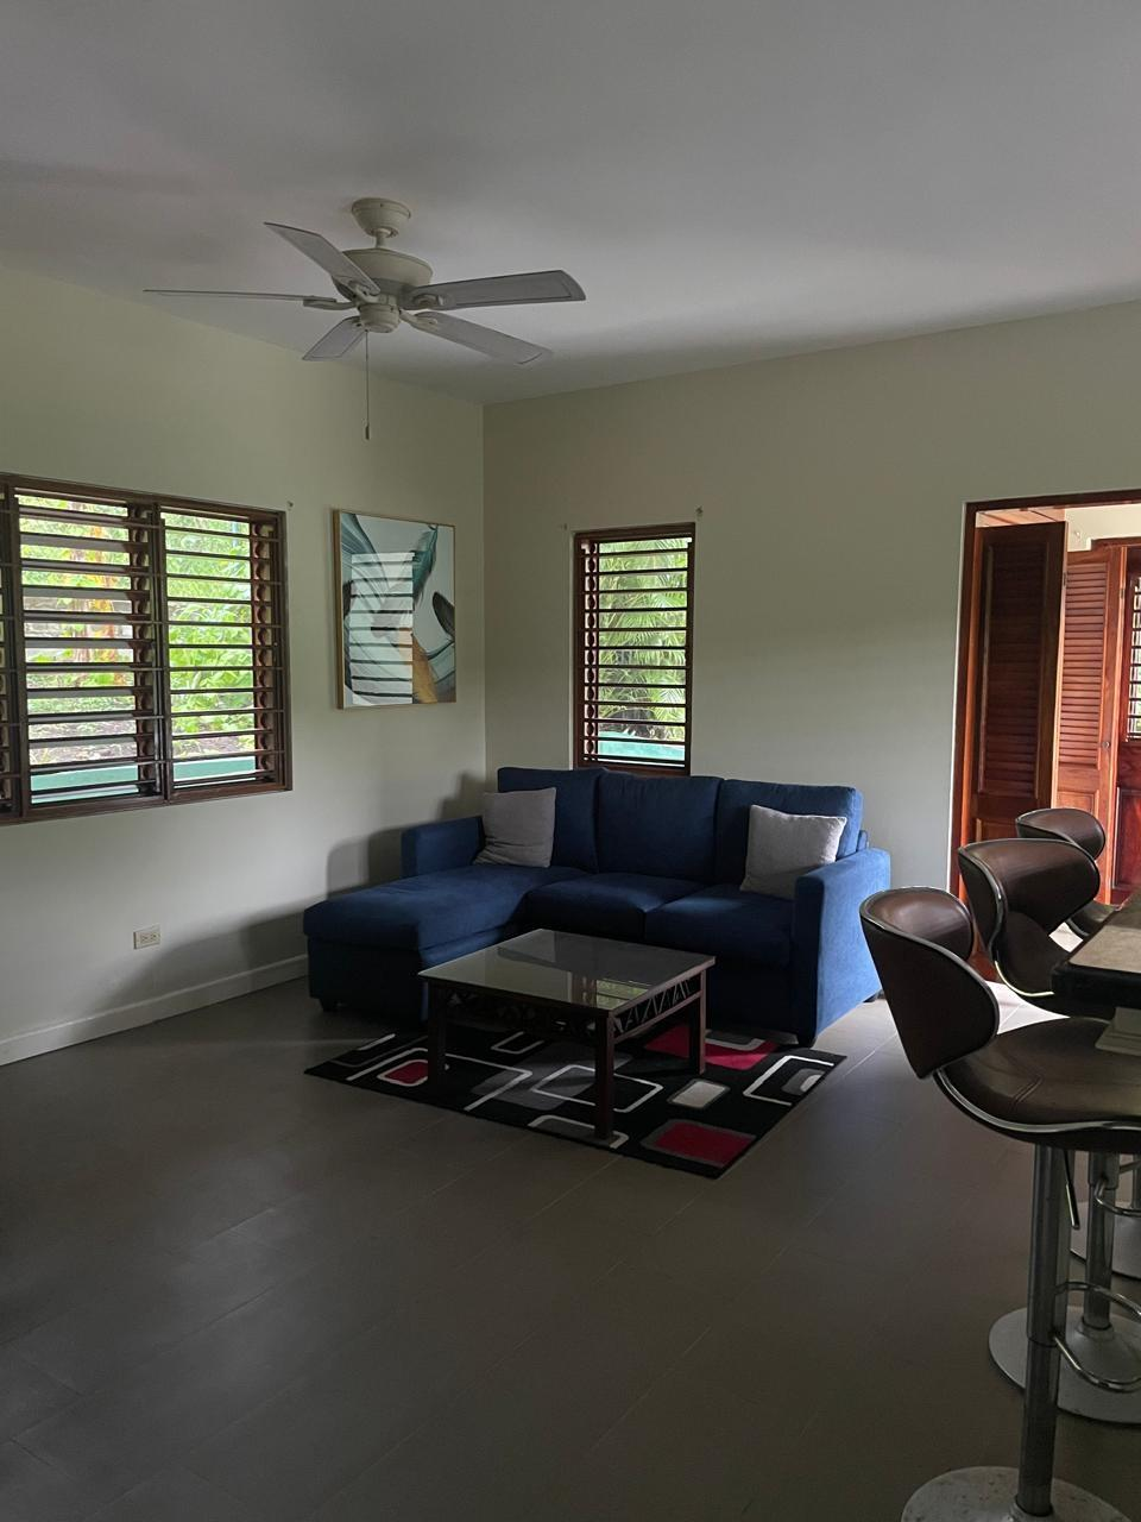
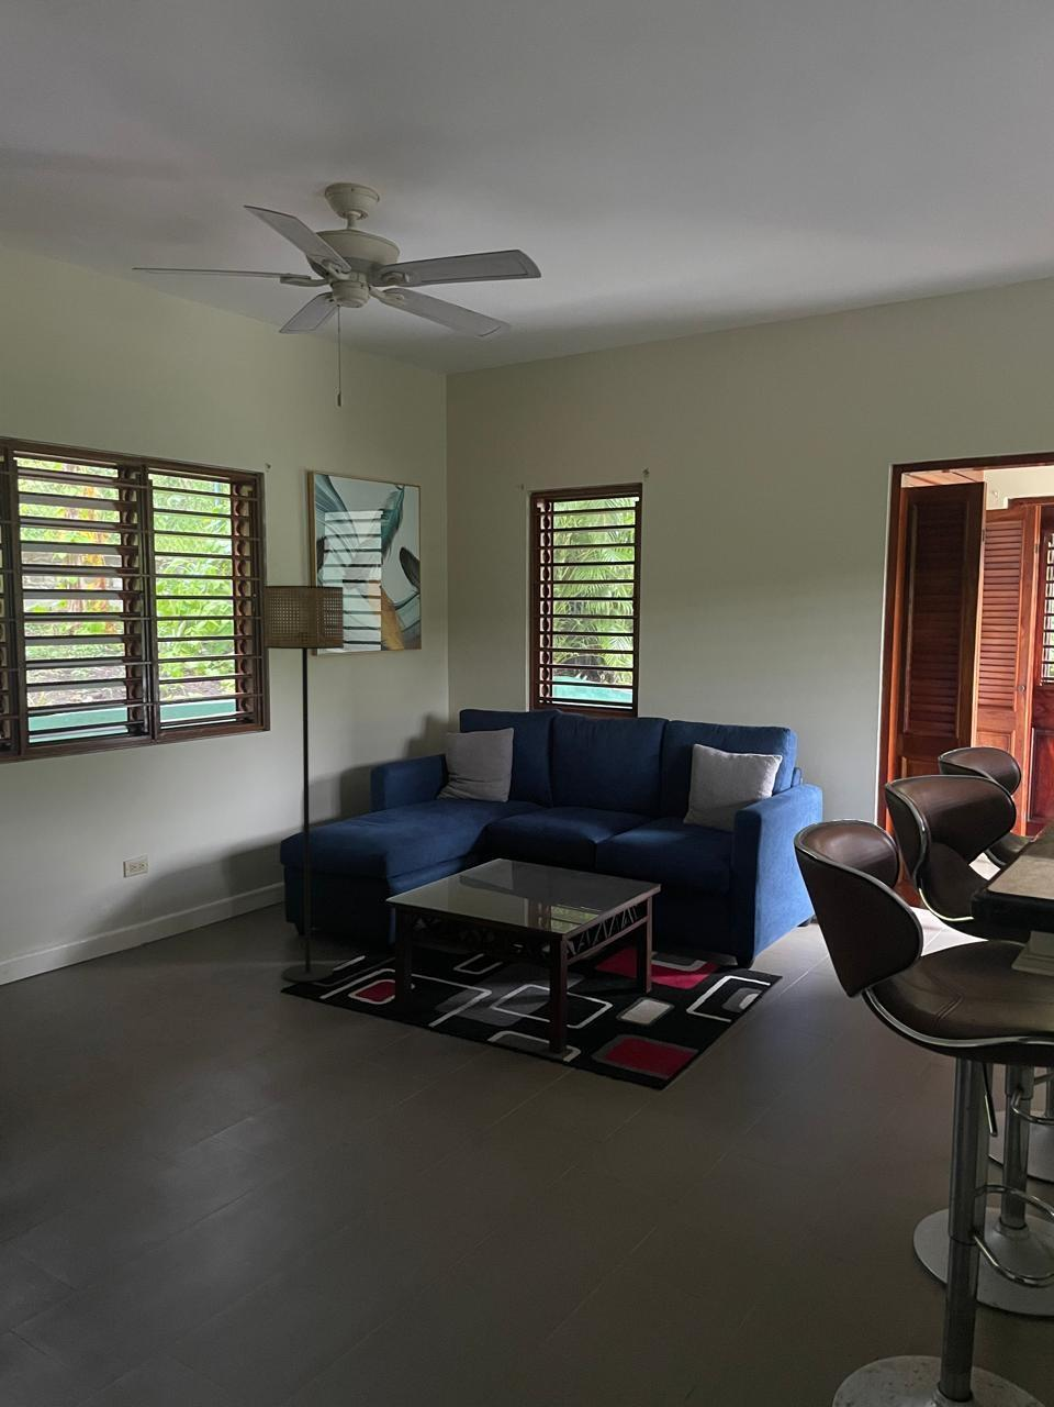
+ floor lamp (306, 782)
